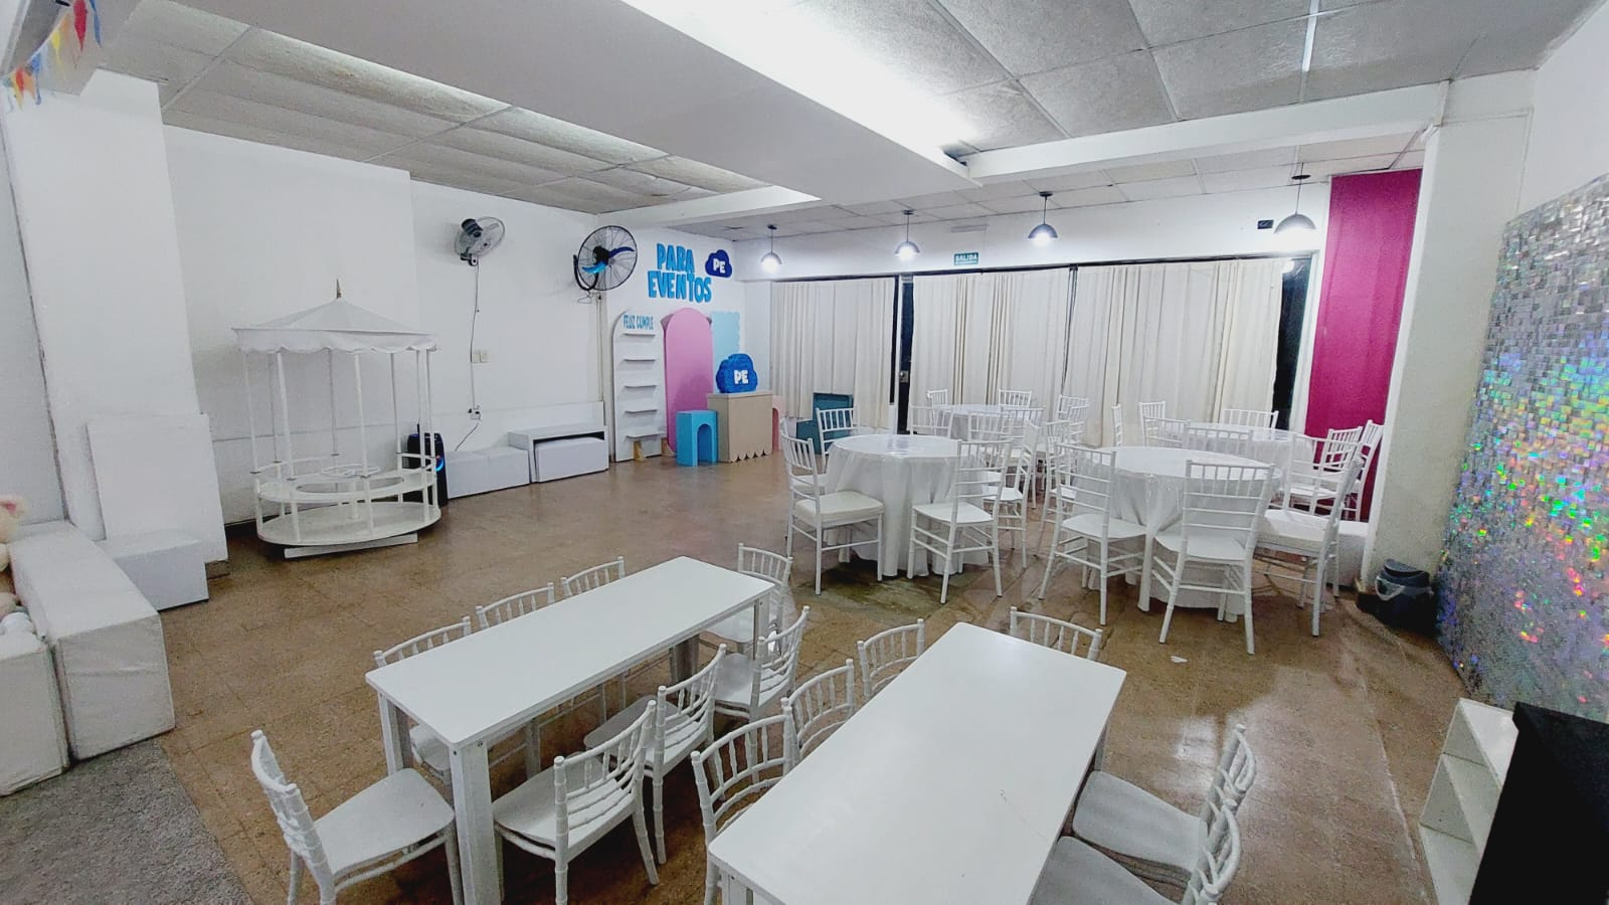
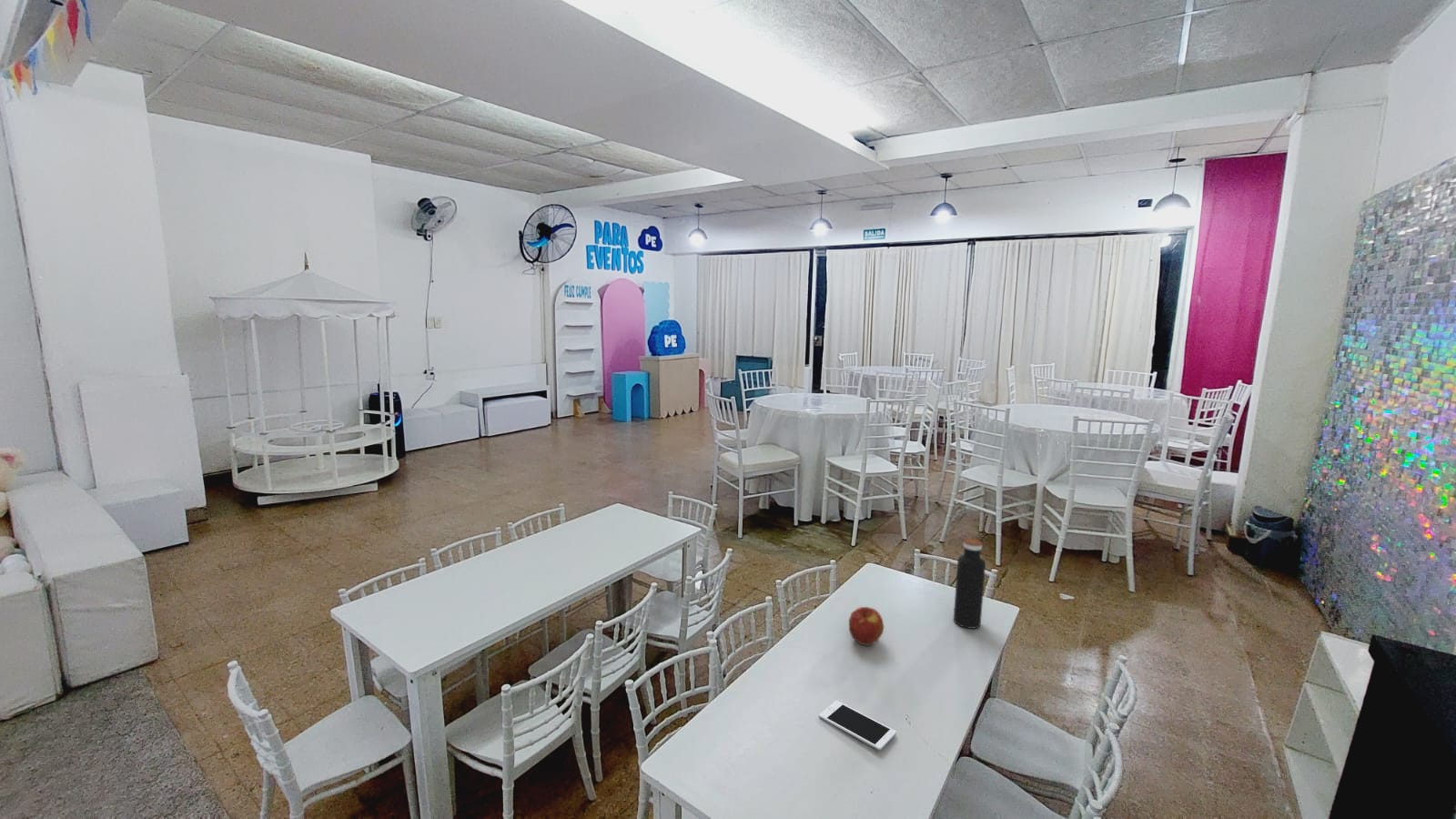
+ apple (866, 624)
+ water bottle (969, 582)
+ cell phone (856, 723)
